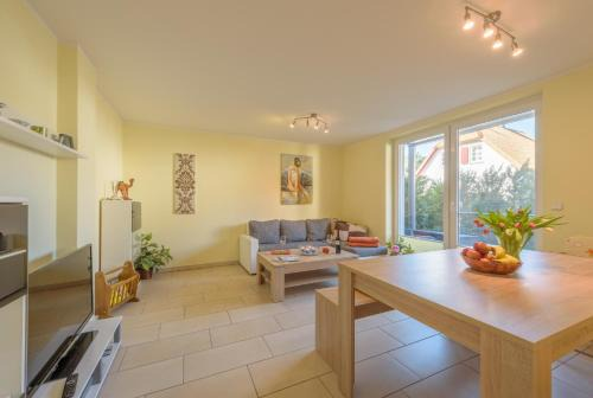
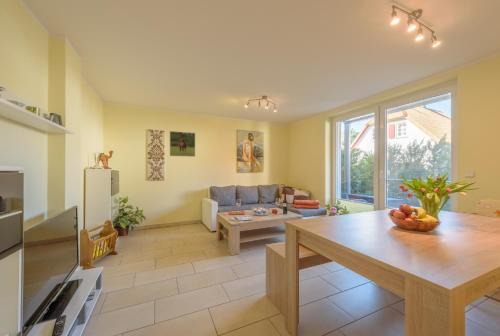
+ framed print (182, 144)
